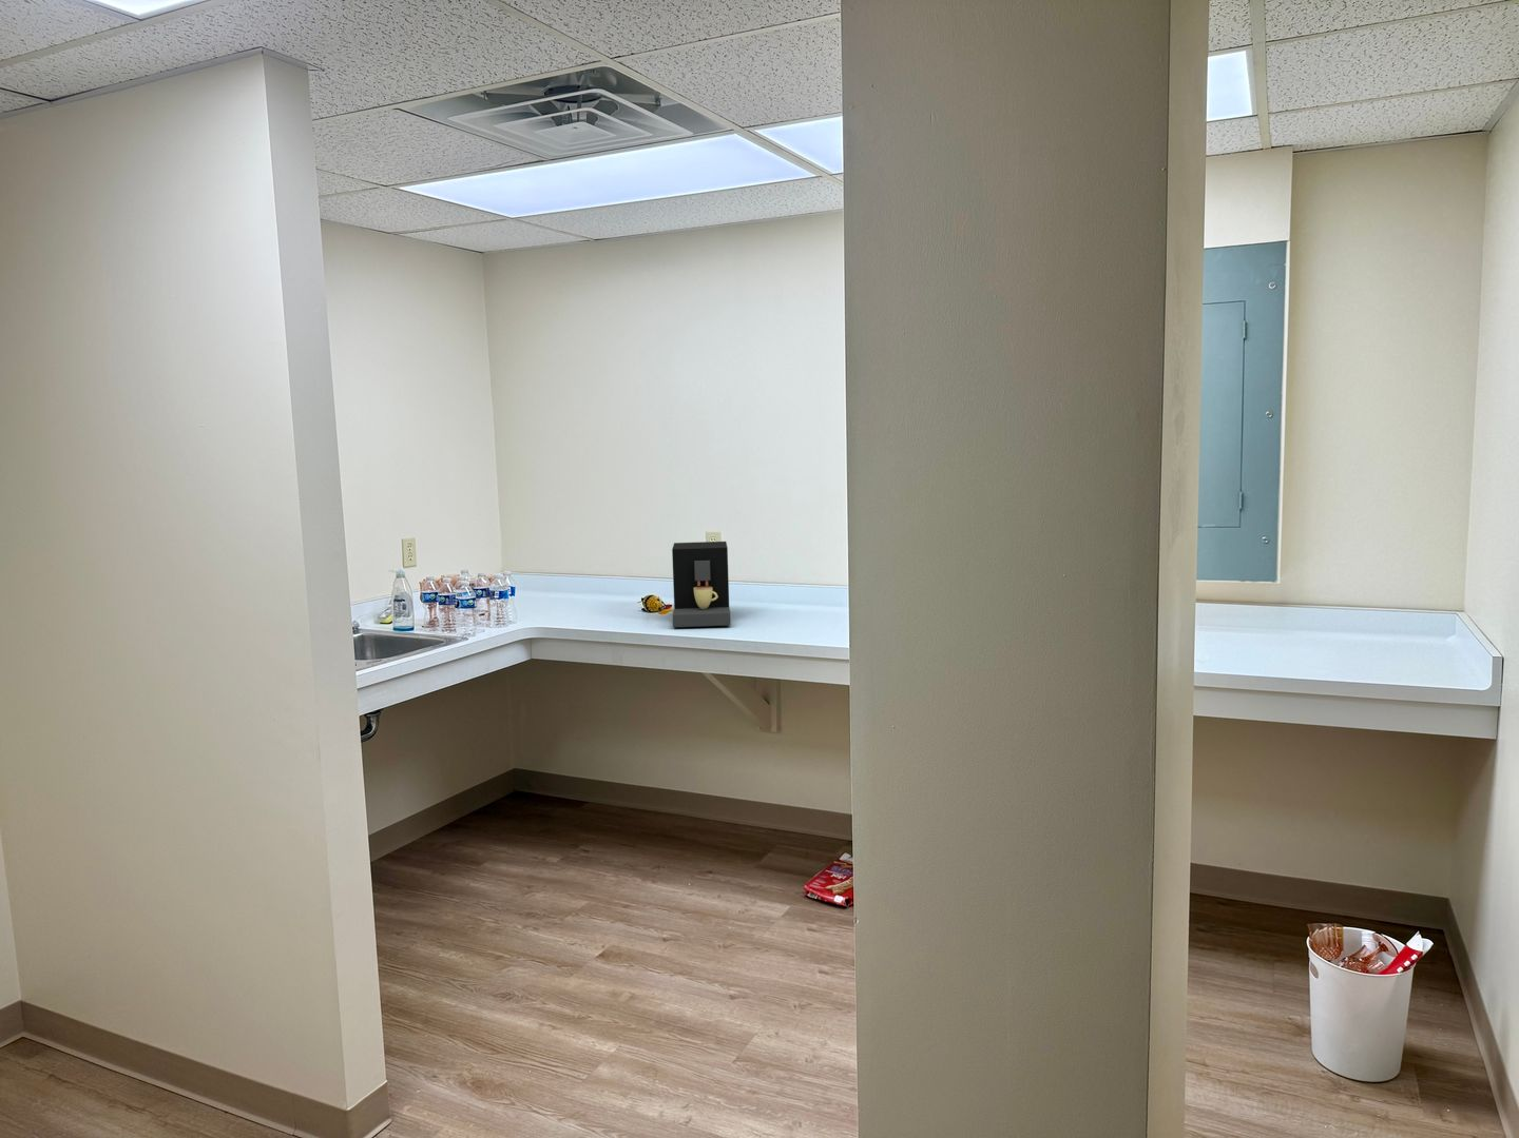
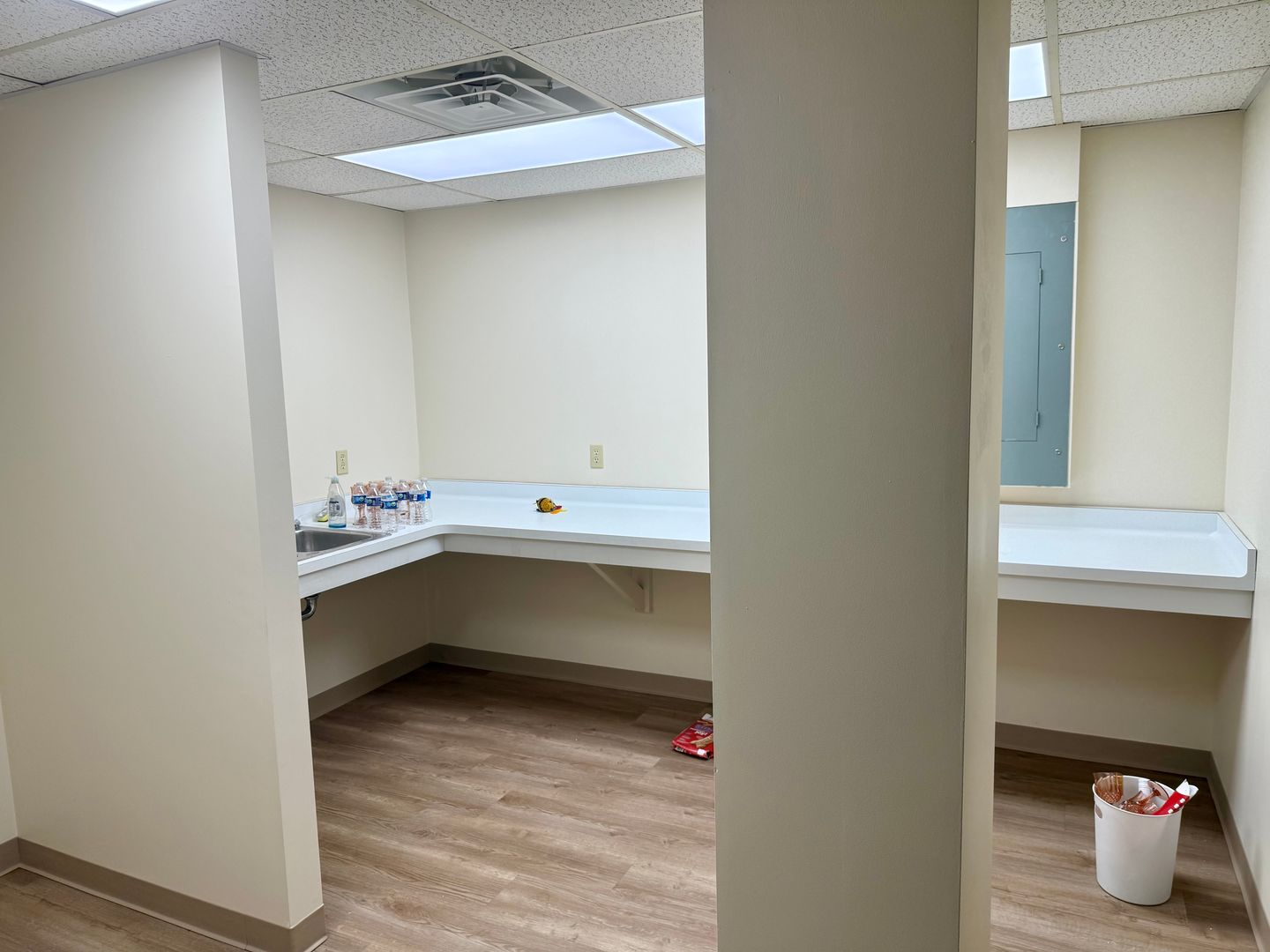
- coffee maker (701, 582)
